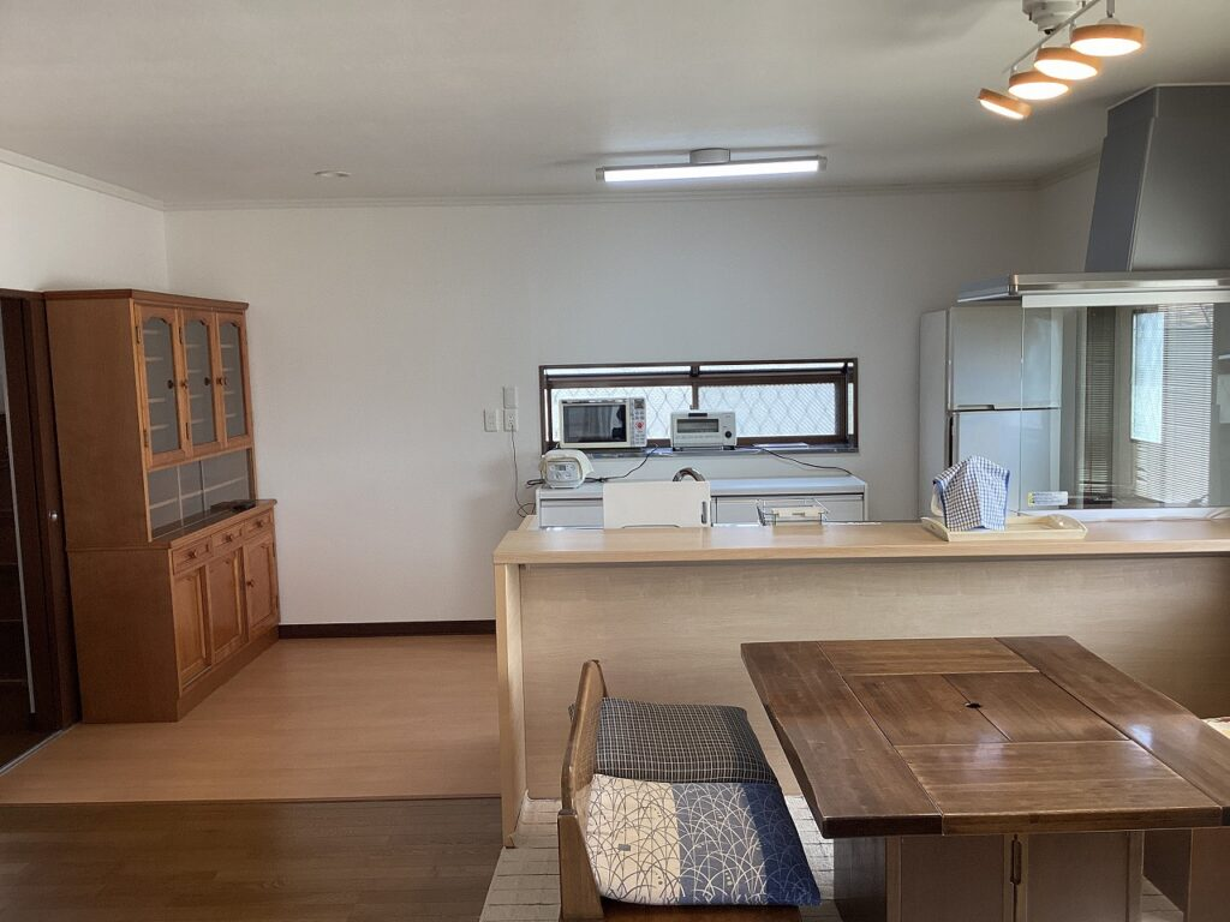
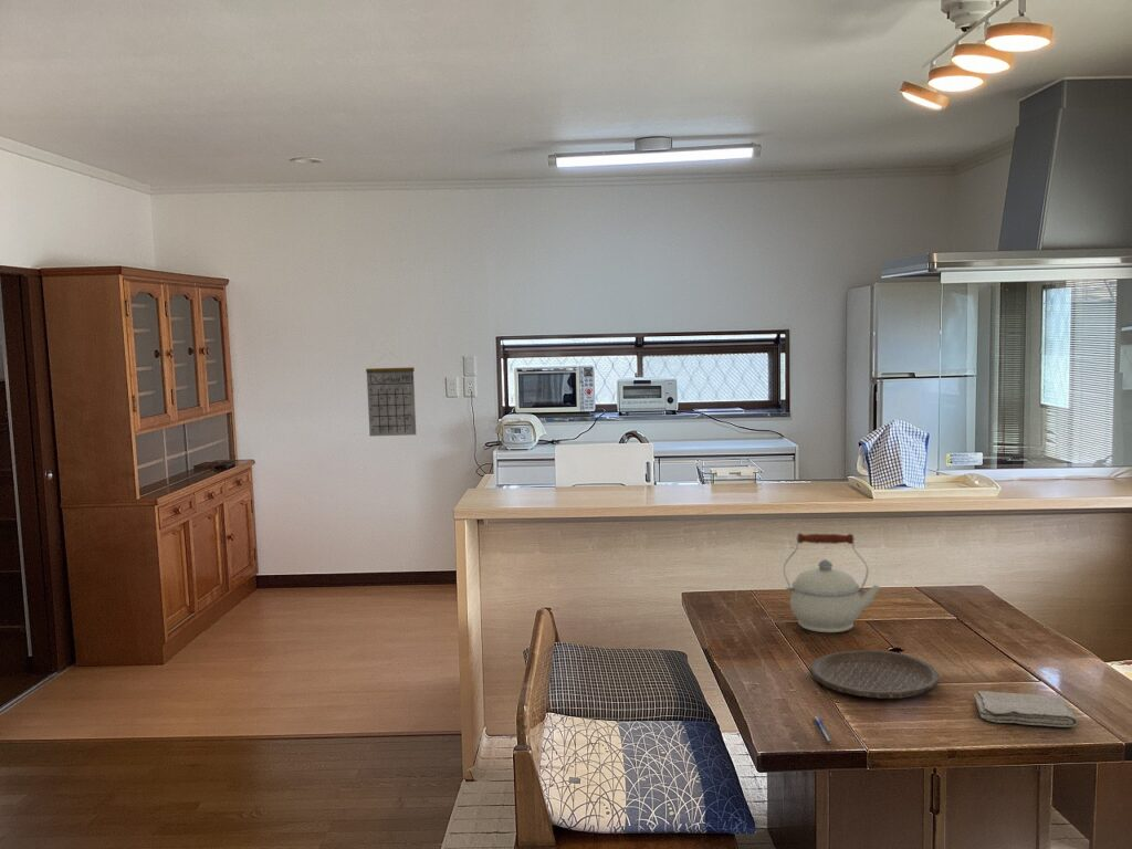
+ pen (822, 729)
+ washcloth (1023, 708)
+ kettle (831, 579)
+ plate (873, 674)
+ calendar (390, 394)
